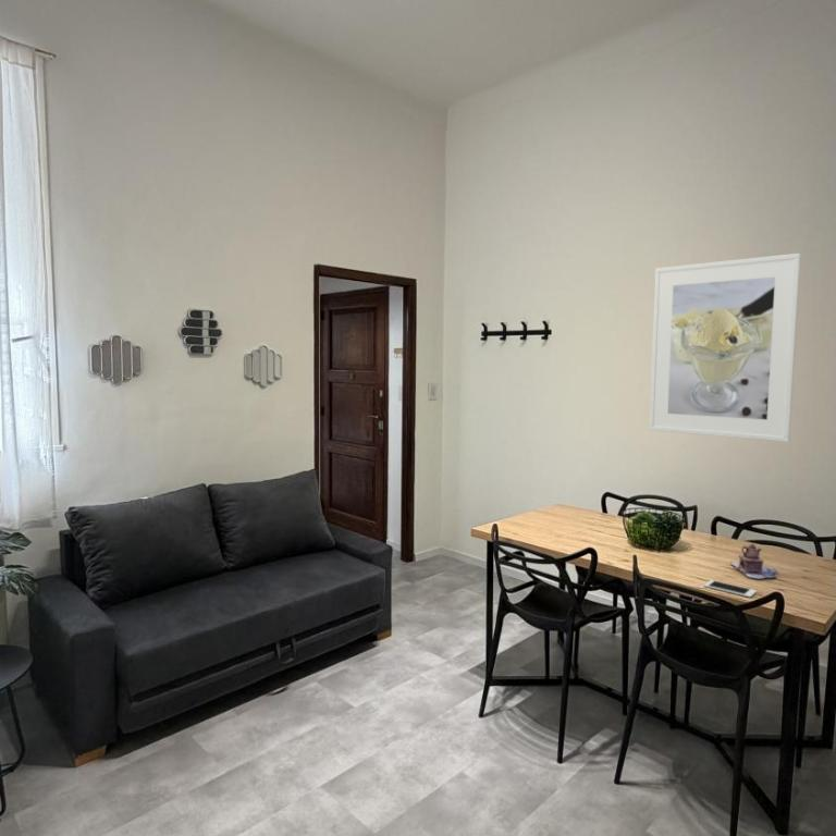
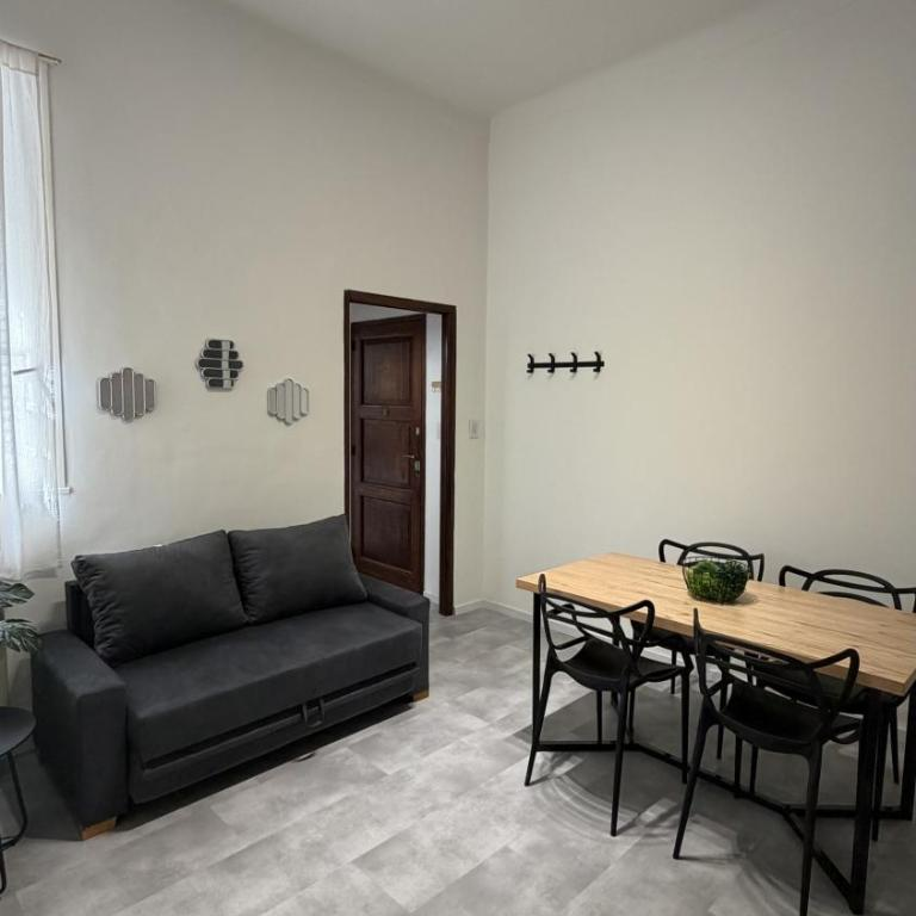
- cell phone (729, 588)
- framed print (717, 349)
- teapot (753, 558)
